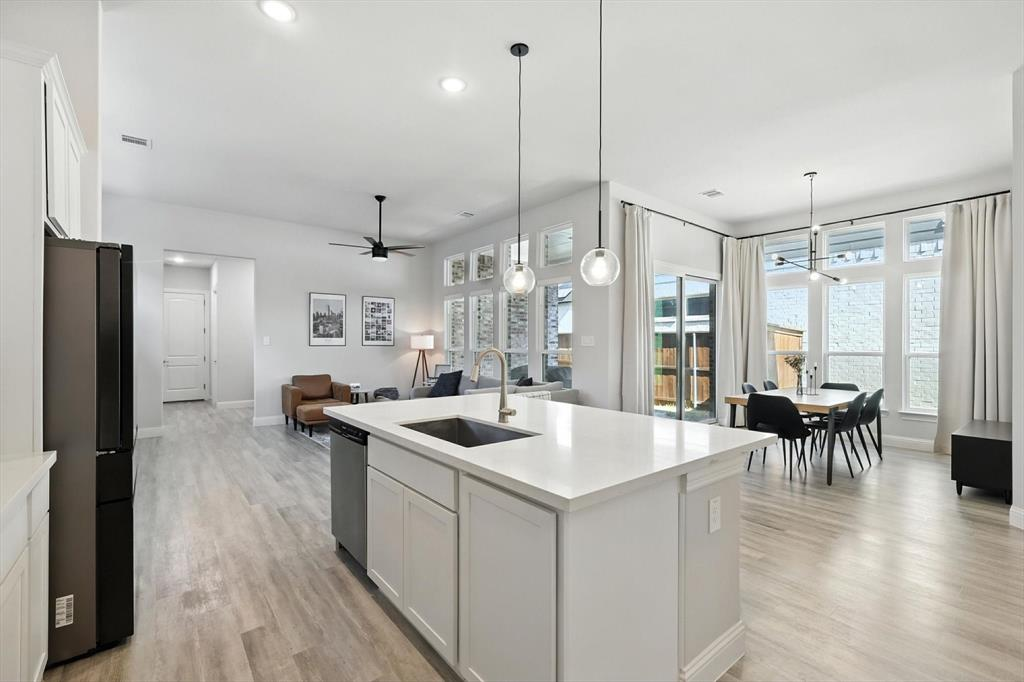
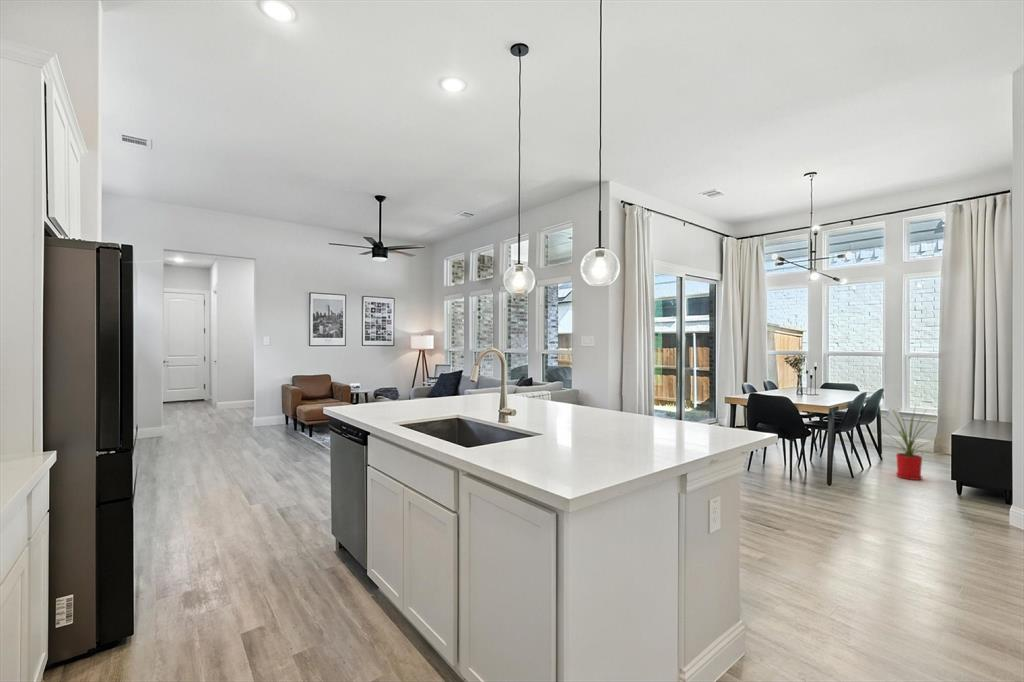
+ house plant (909, 441)
